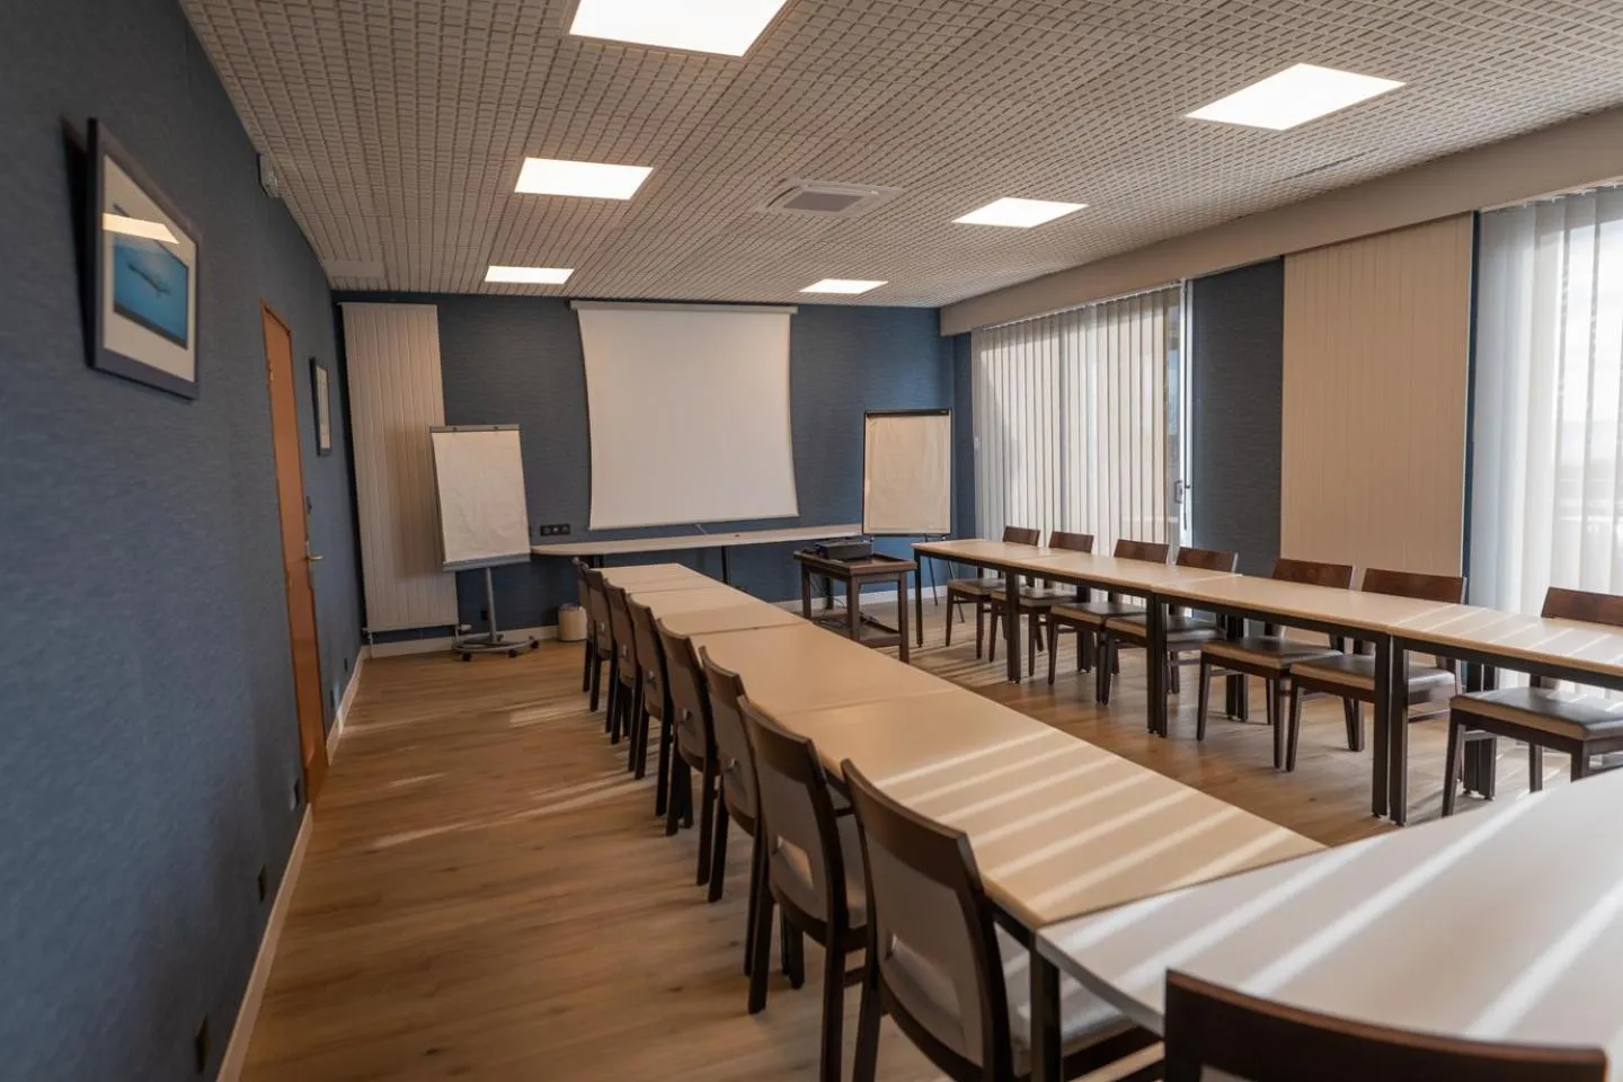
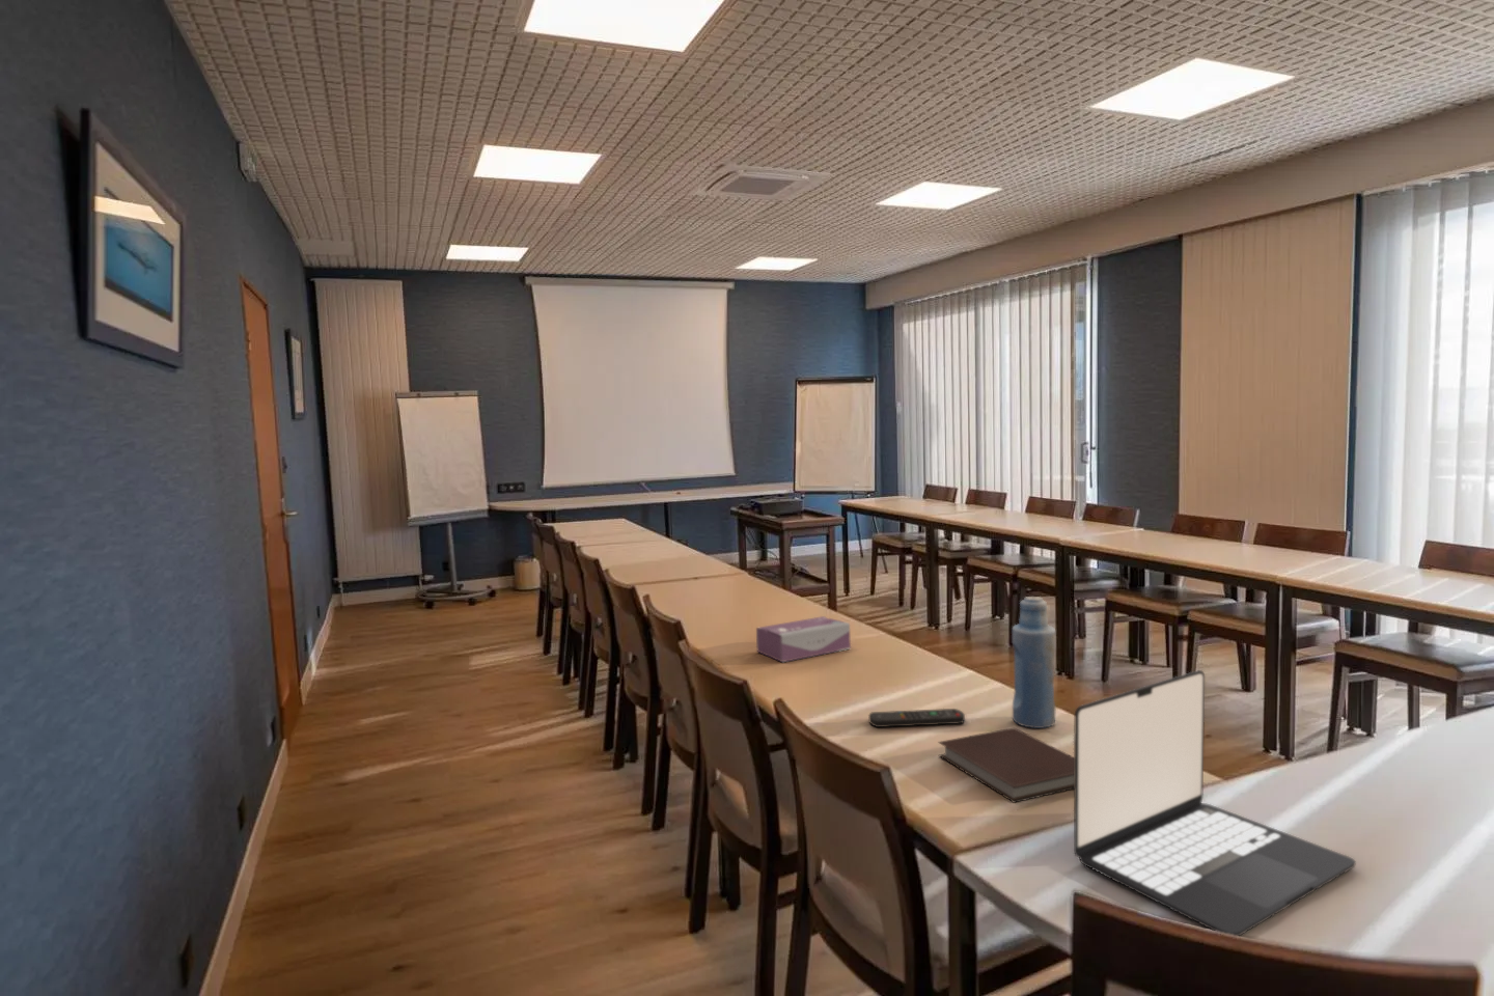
+ bottle (1034, 660)
+ remote control (916, 717)
+ tissue box (803, 637)
+ notebook (1015, 761)
+ laptop (1203, 786)
